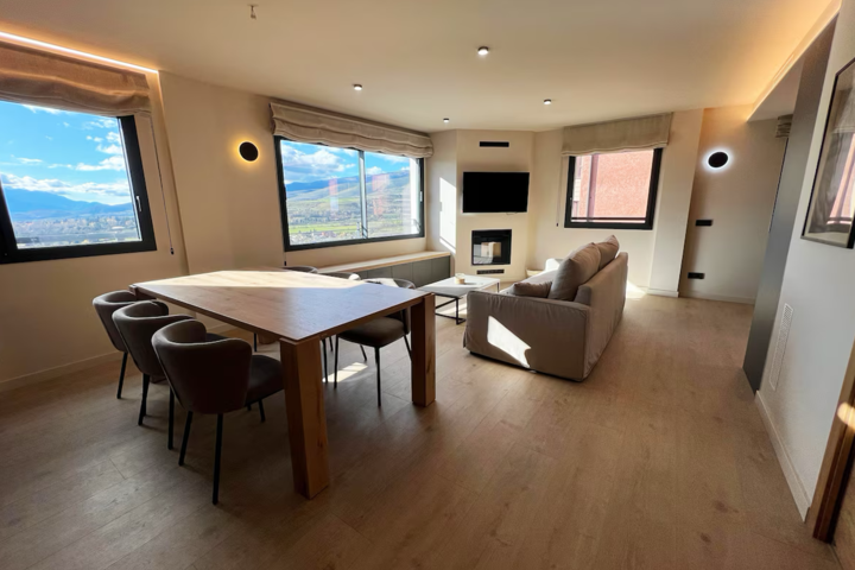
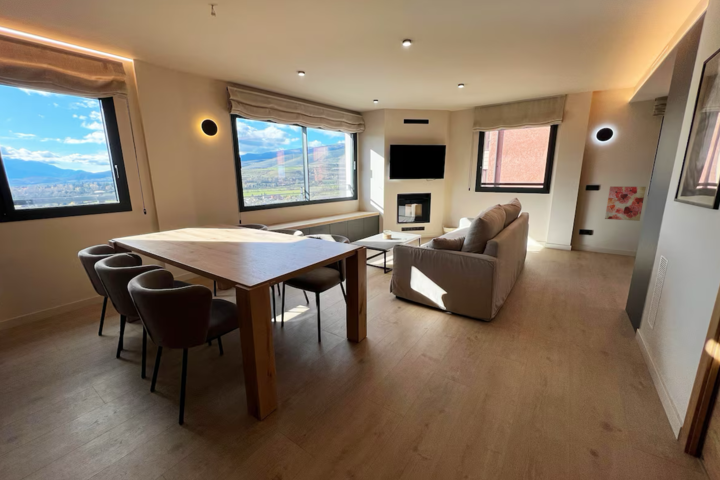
+ wall art (624, 203)
